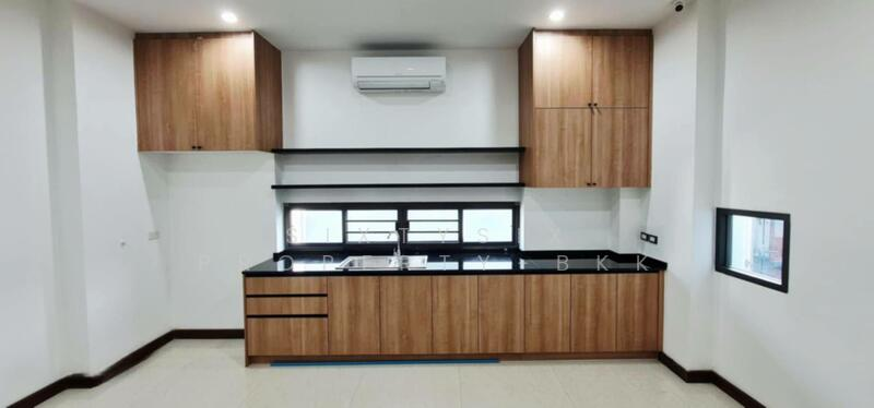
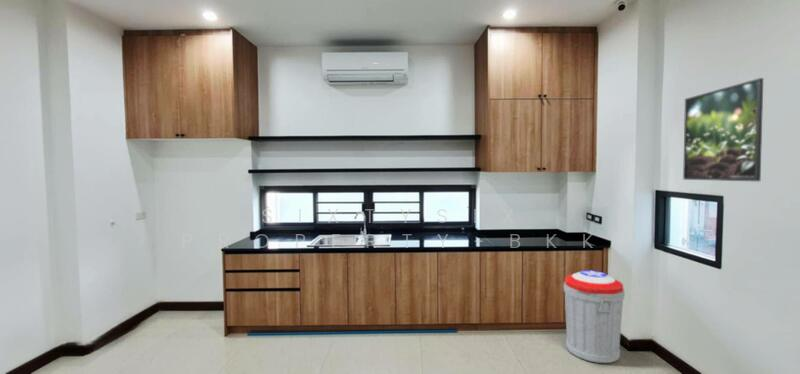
+ trash can (592, 312)
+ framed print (718, 135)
